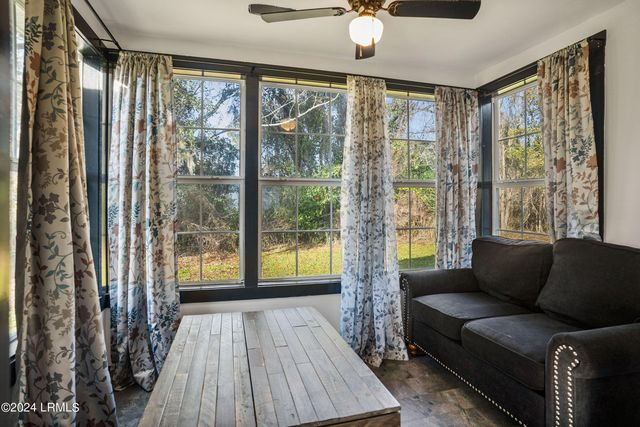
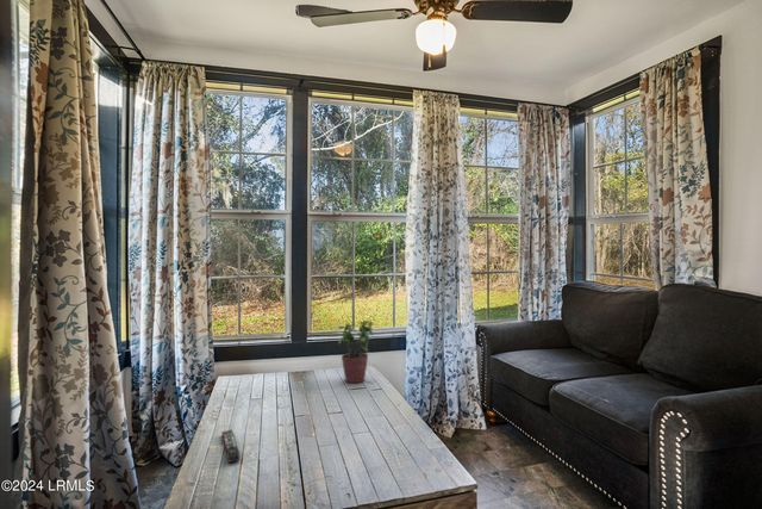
+ potted plant (352, 350)
+ remote control (230, 445)
